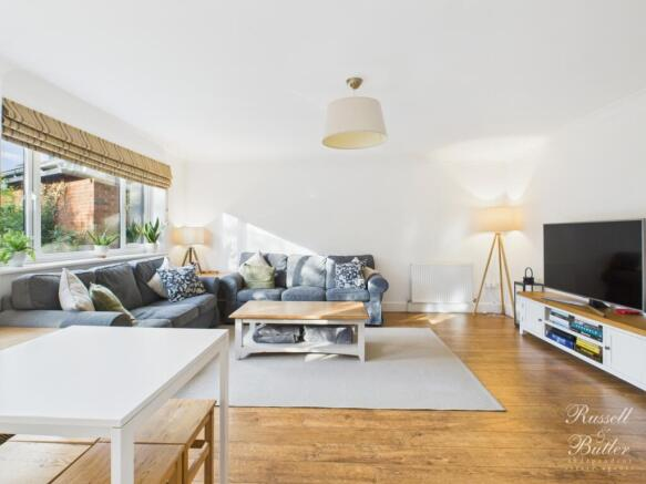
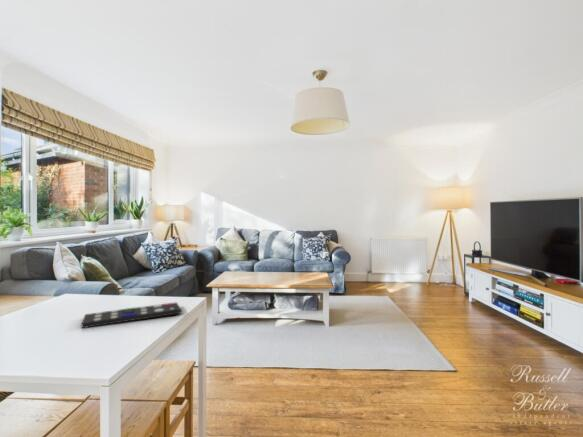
+ remote control (134, 313)
